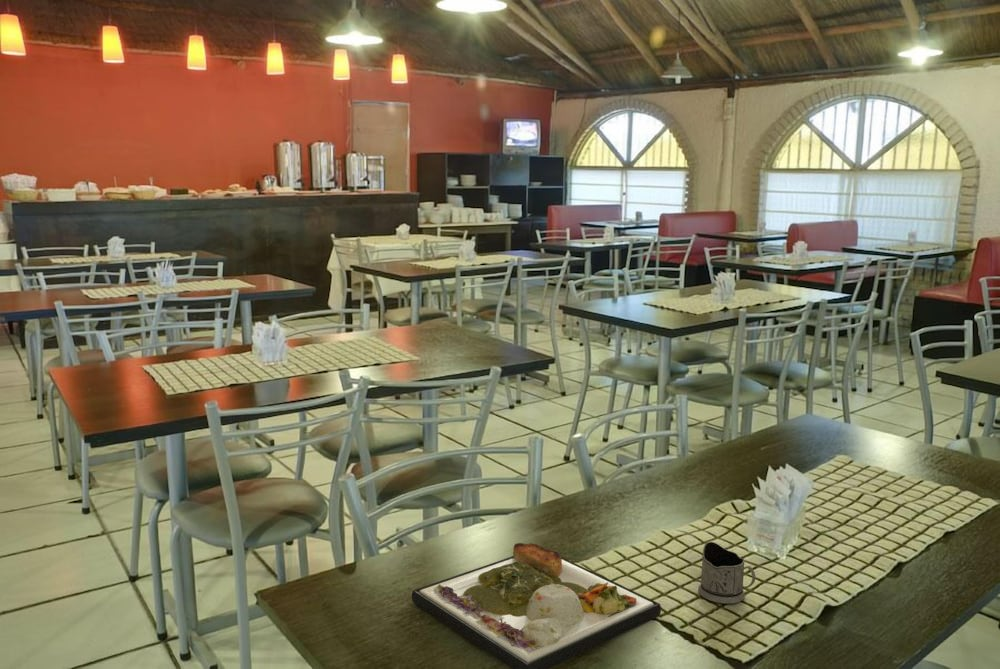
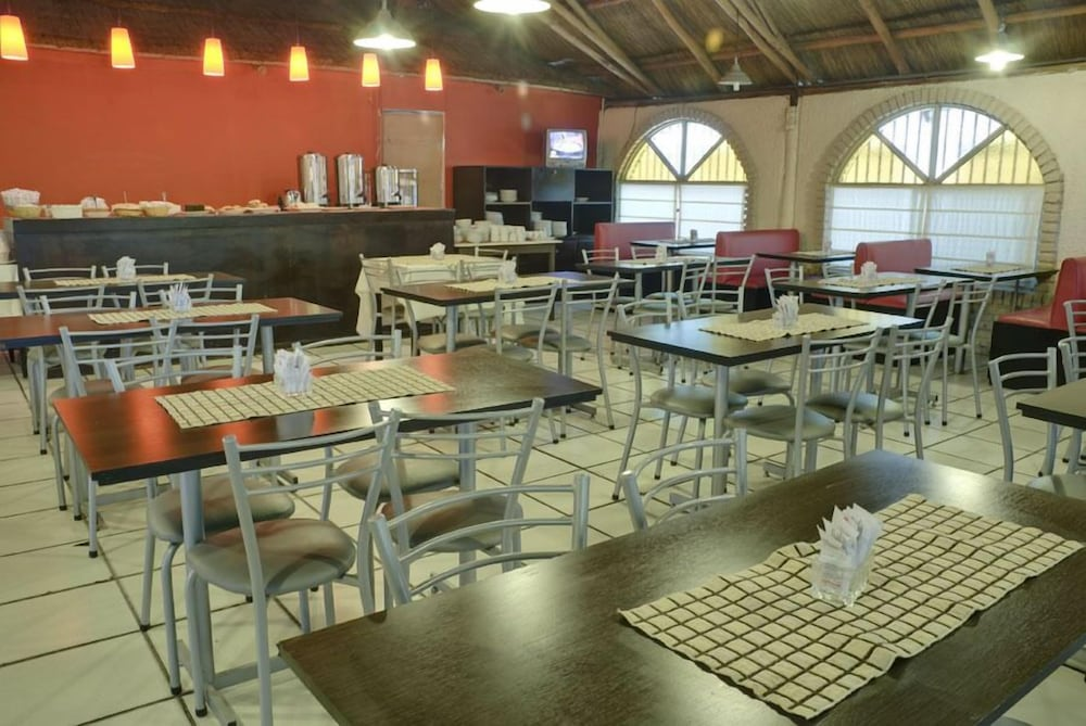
- tea glass holder (728, 573)
- dinner plate (534, 594)
